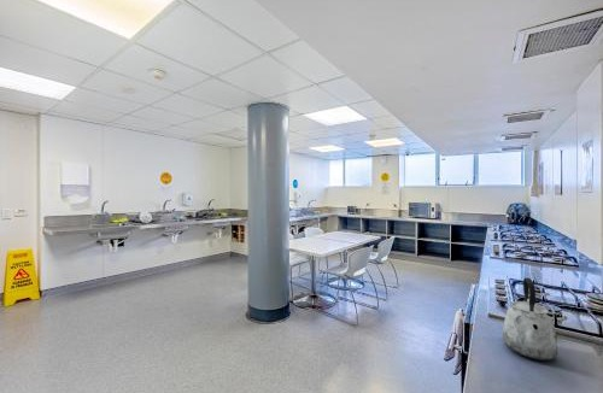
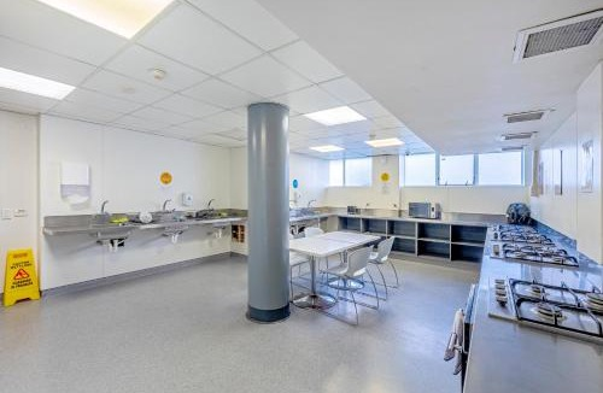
- kettle (529, 318)
